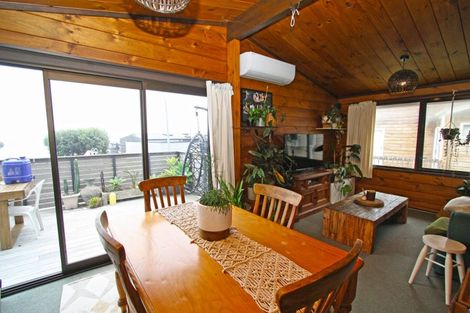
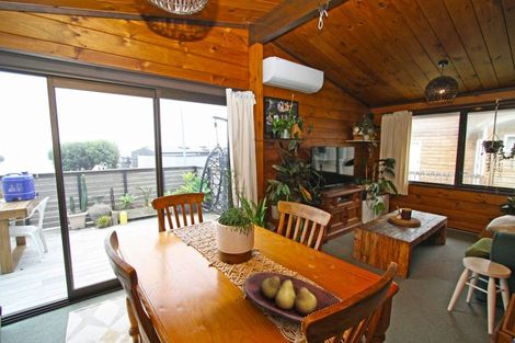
+ fruit bowl (289, 295)
